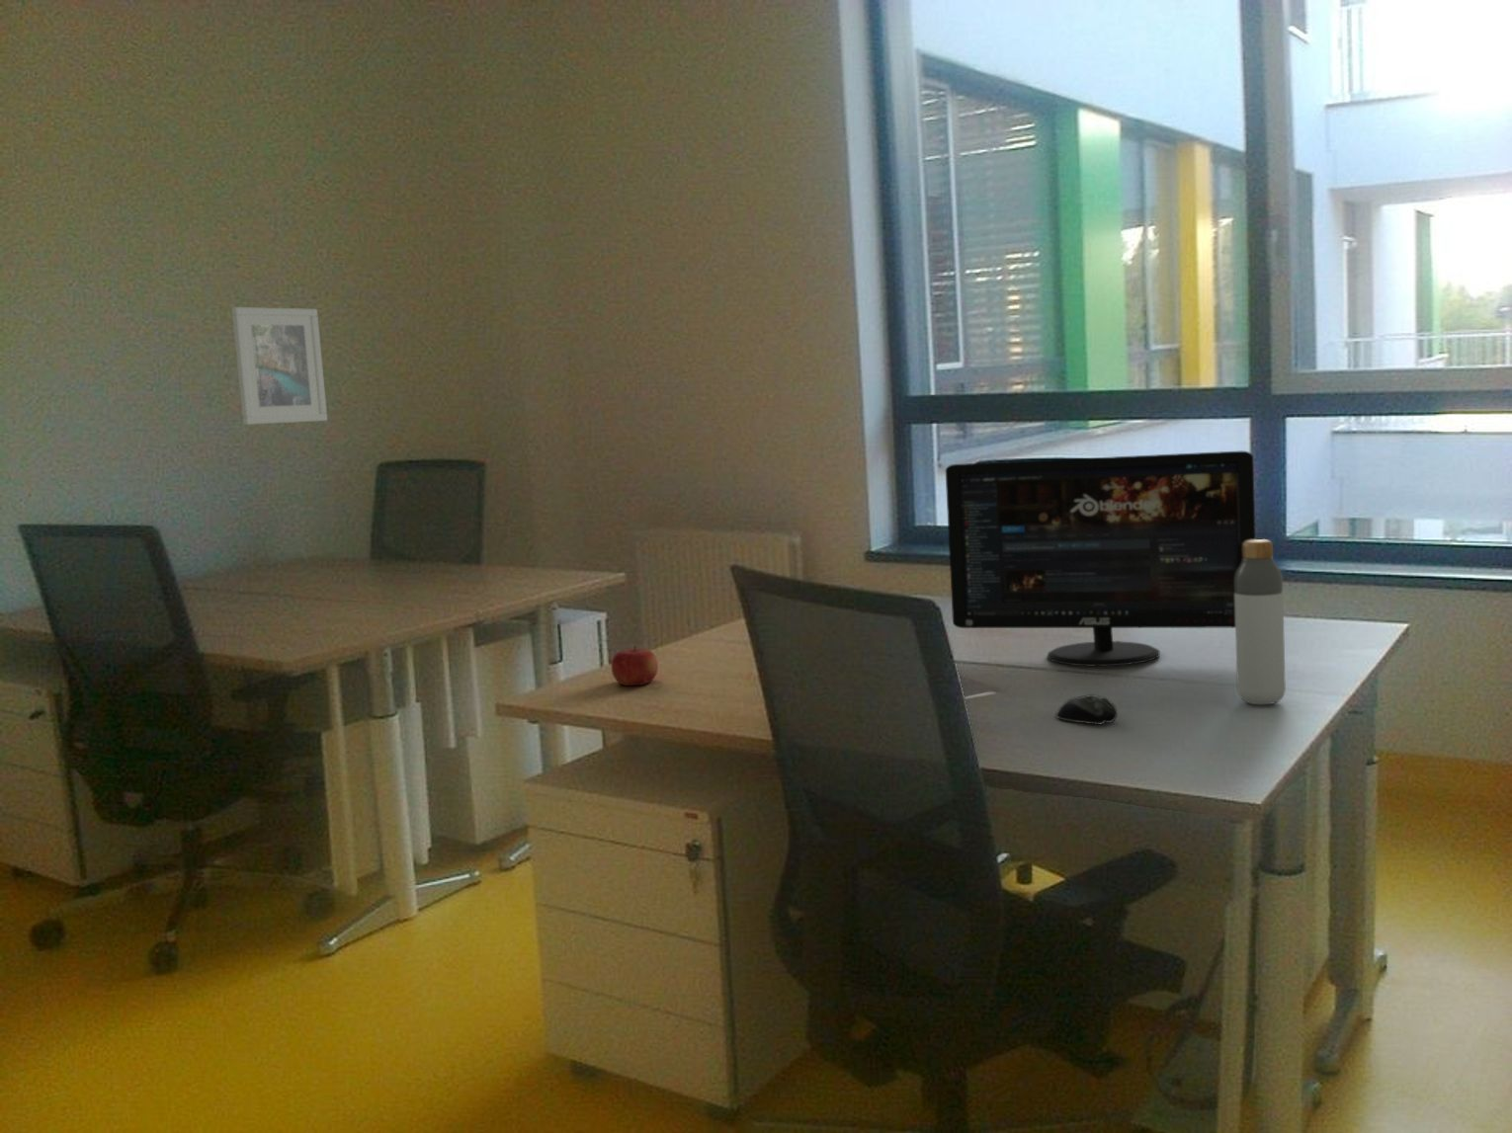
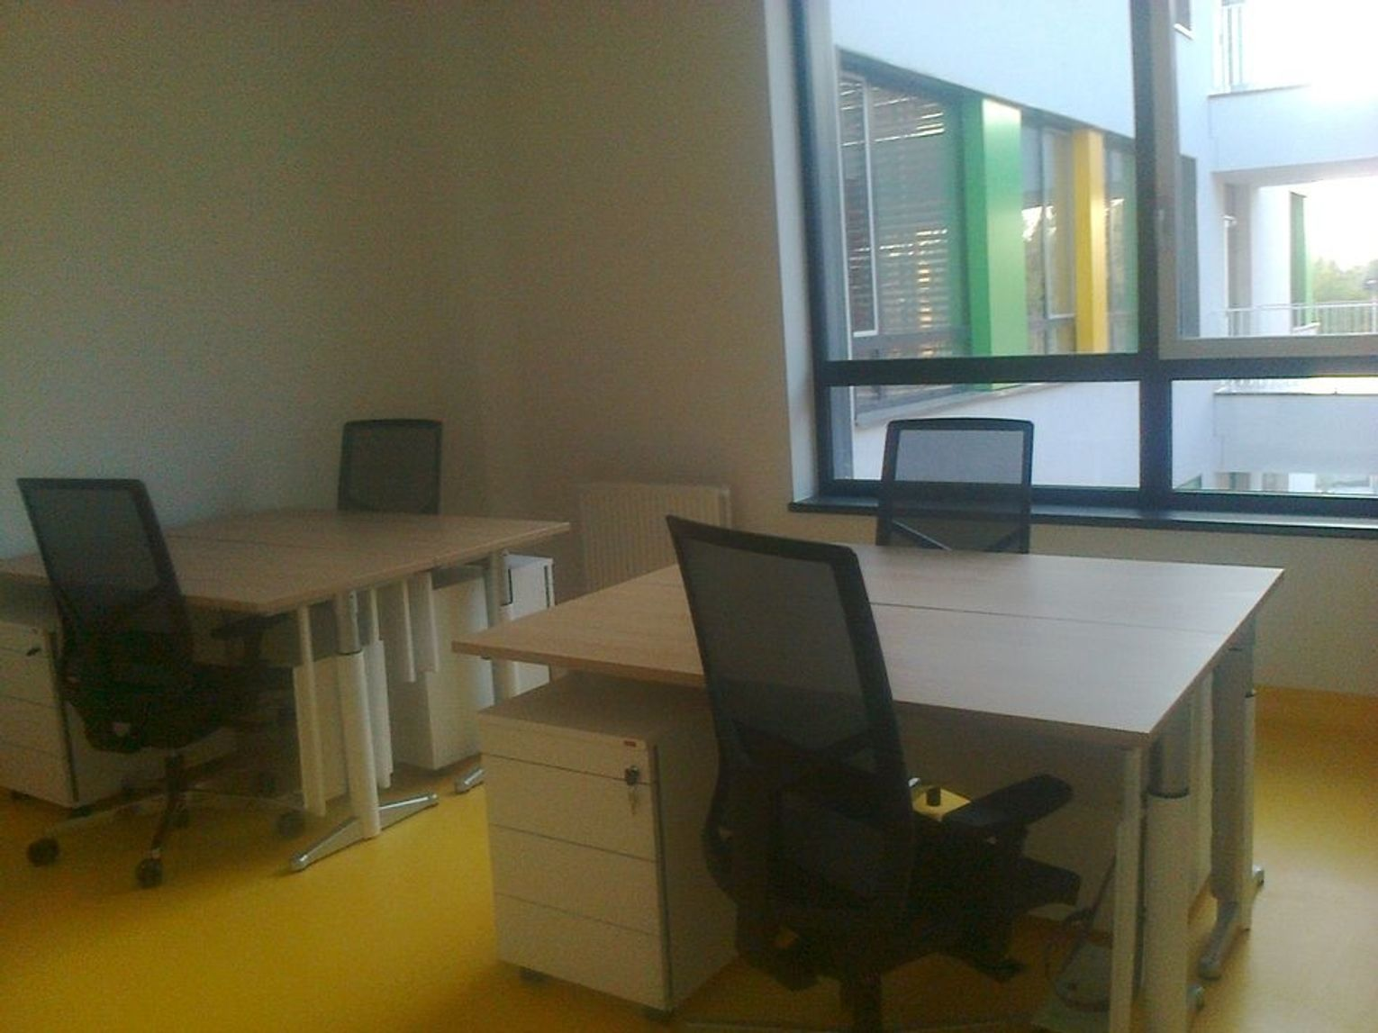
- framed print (281, 365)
- computer monitor (1099, 556)
- bottle (1260, 621)
- fruit (635, 665)
- computer mouse (1086, 707)
